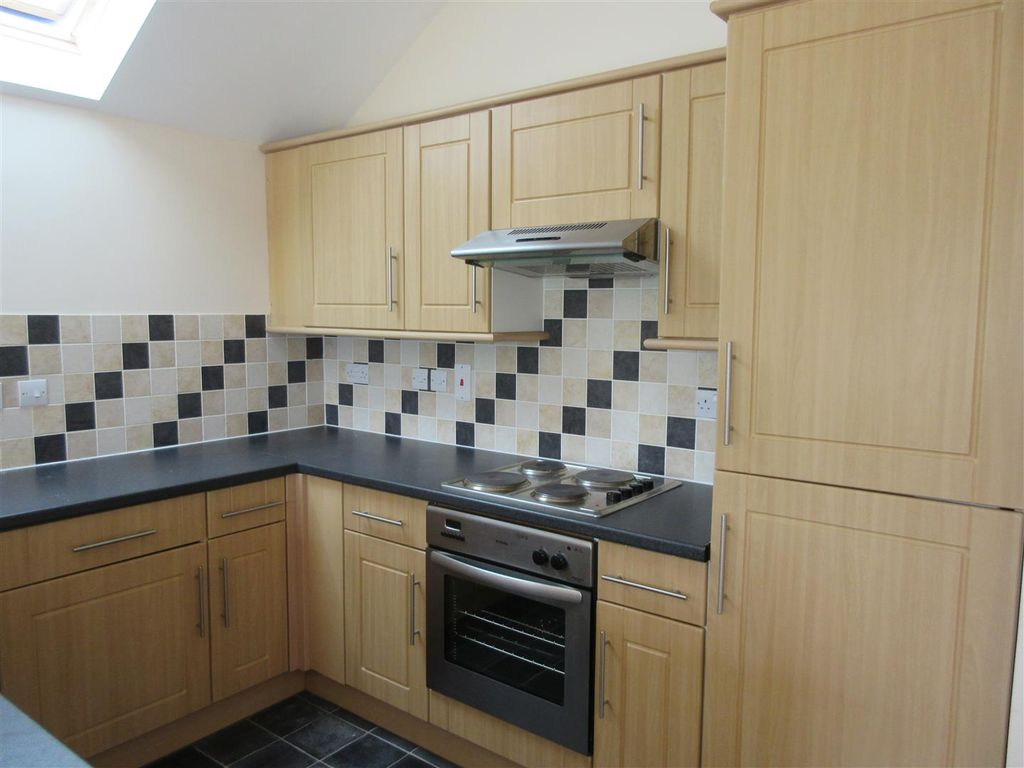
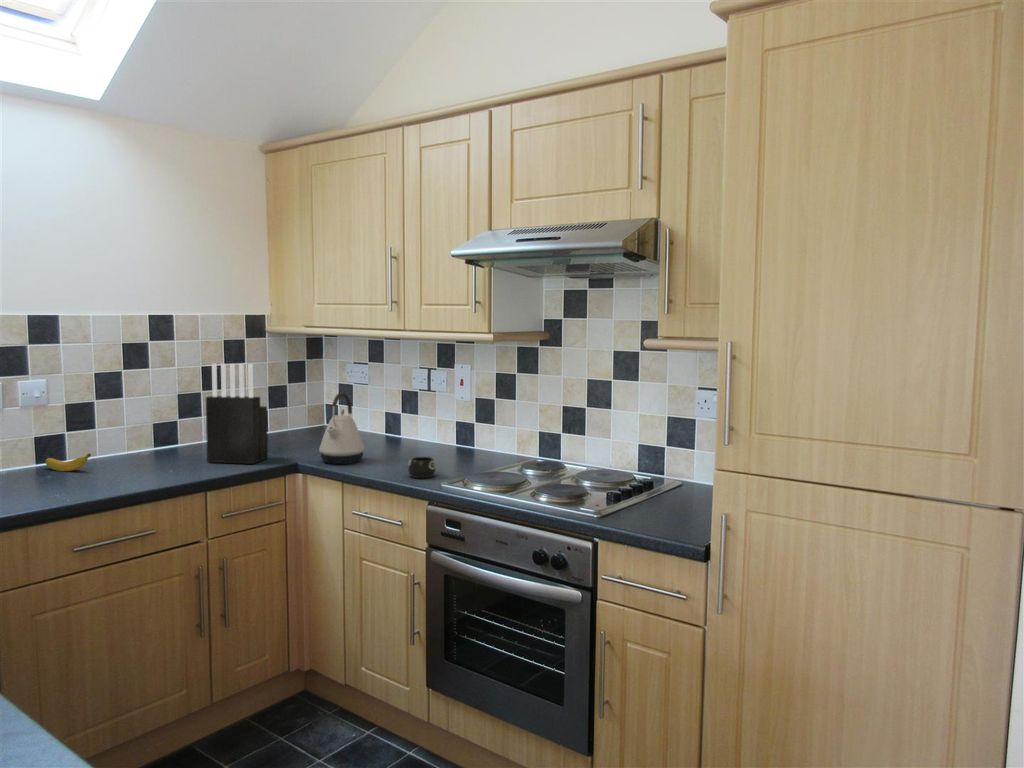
+ banana (68, 461)
+ kettle (341, 427)
+ mug (423, 466)
+ knife block (238, 411)
